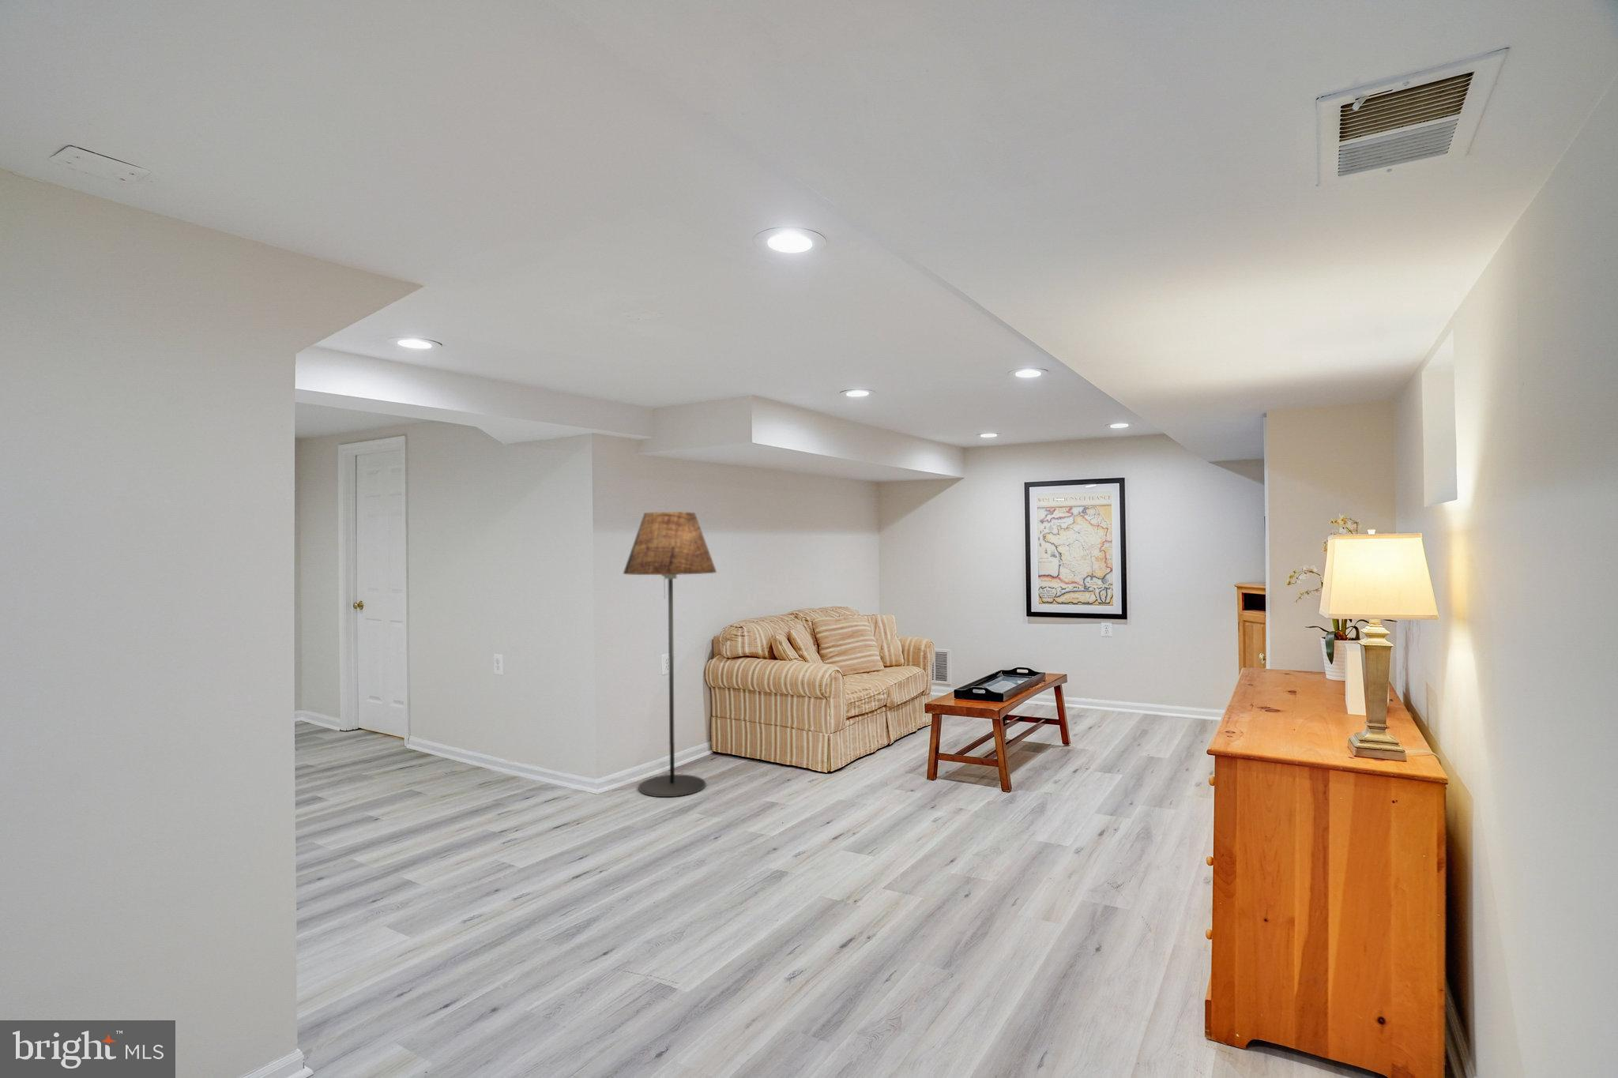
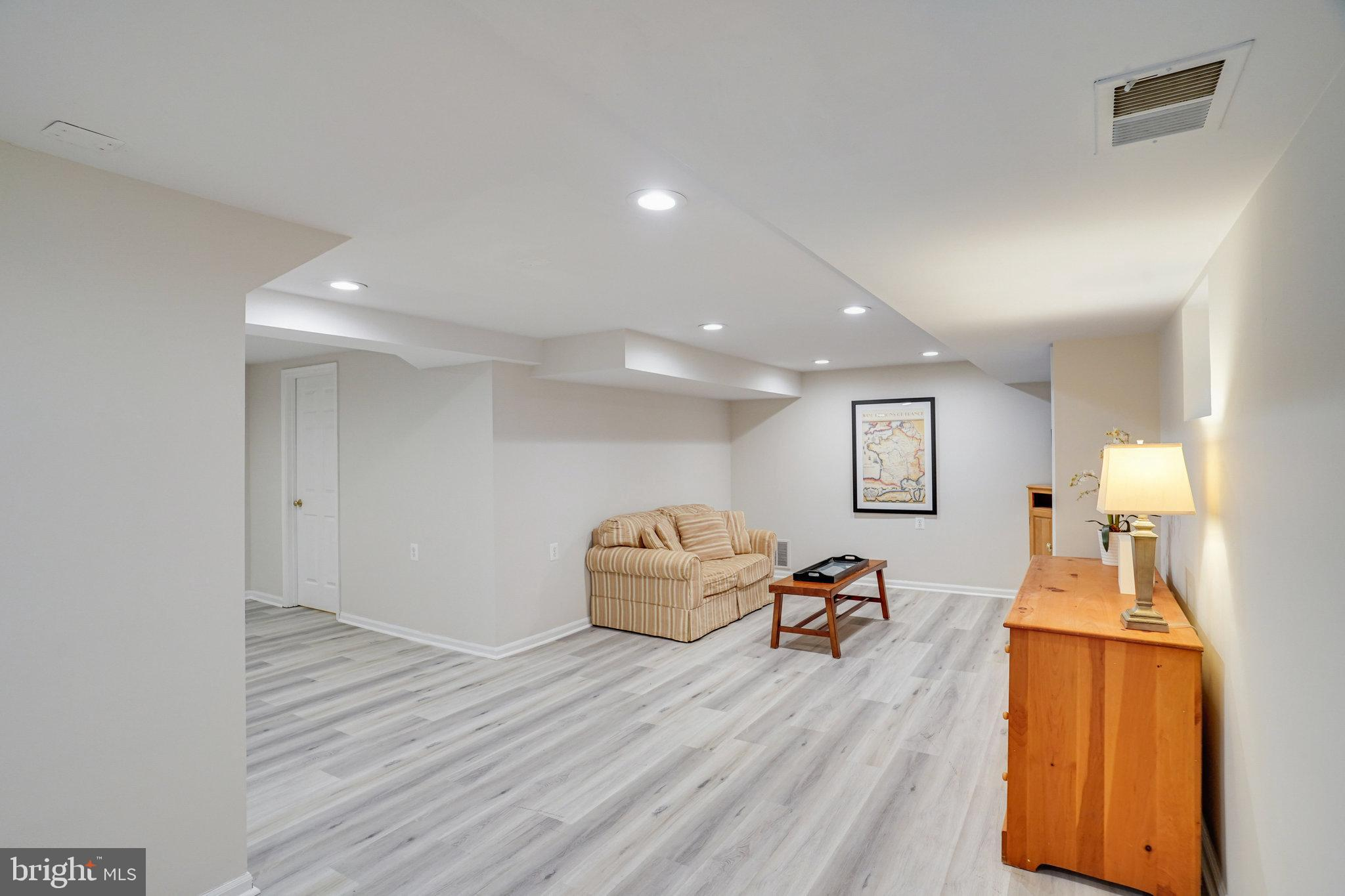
- floor lamp (671, 650)
